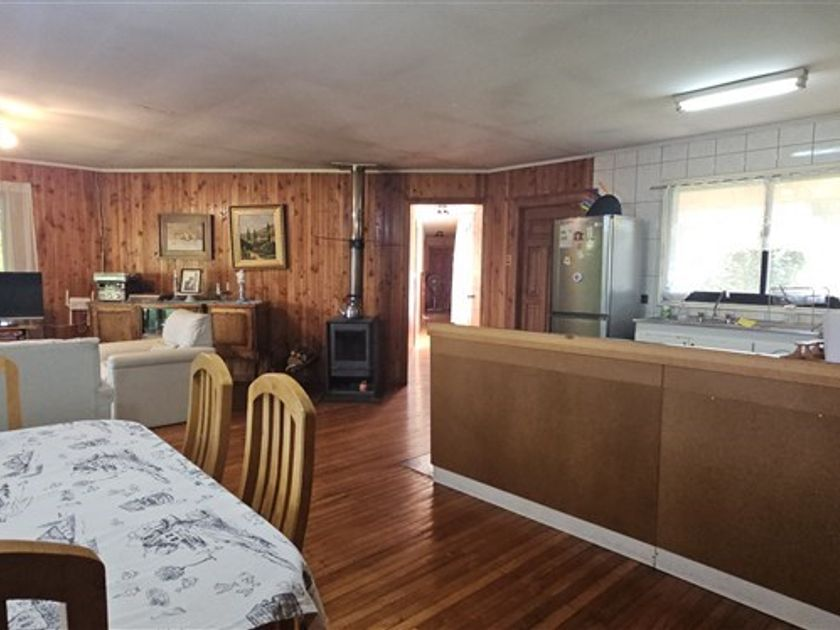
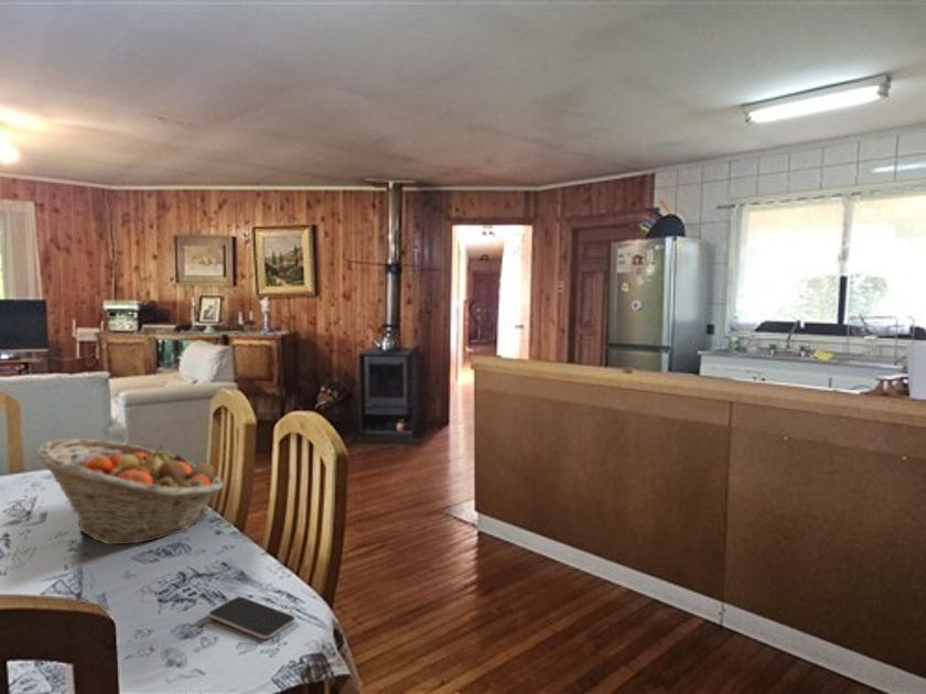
+ smartphone (251, 616)
+ fruit basket (134, 479)
